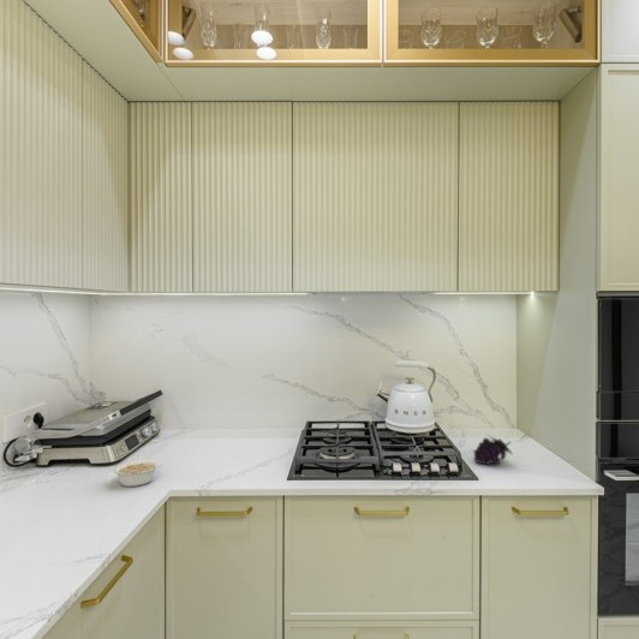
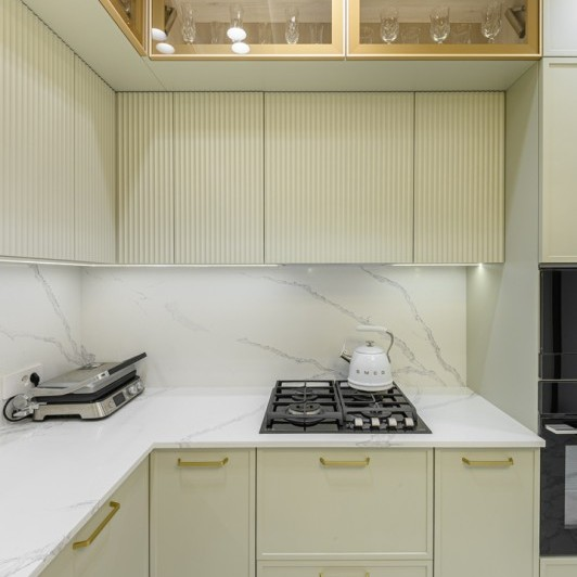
- legume (138, 472)
- fruit (492, 449)
